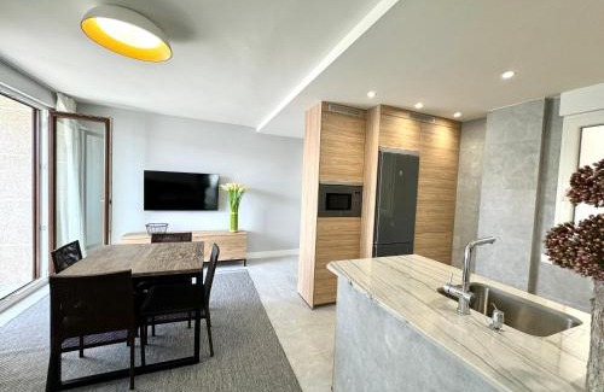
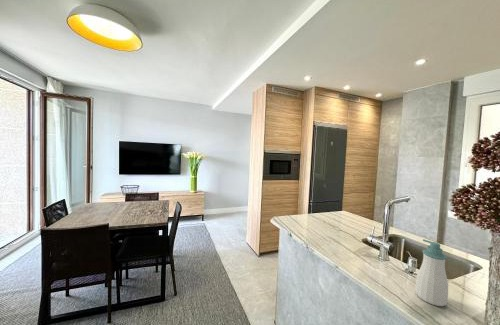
+ soap bottle (432, 271)
